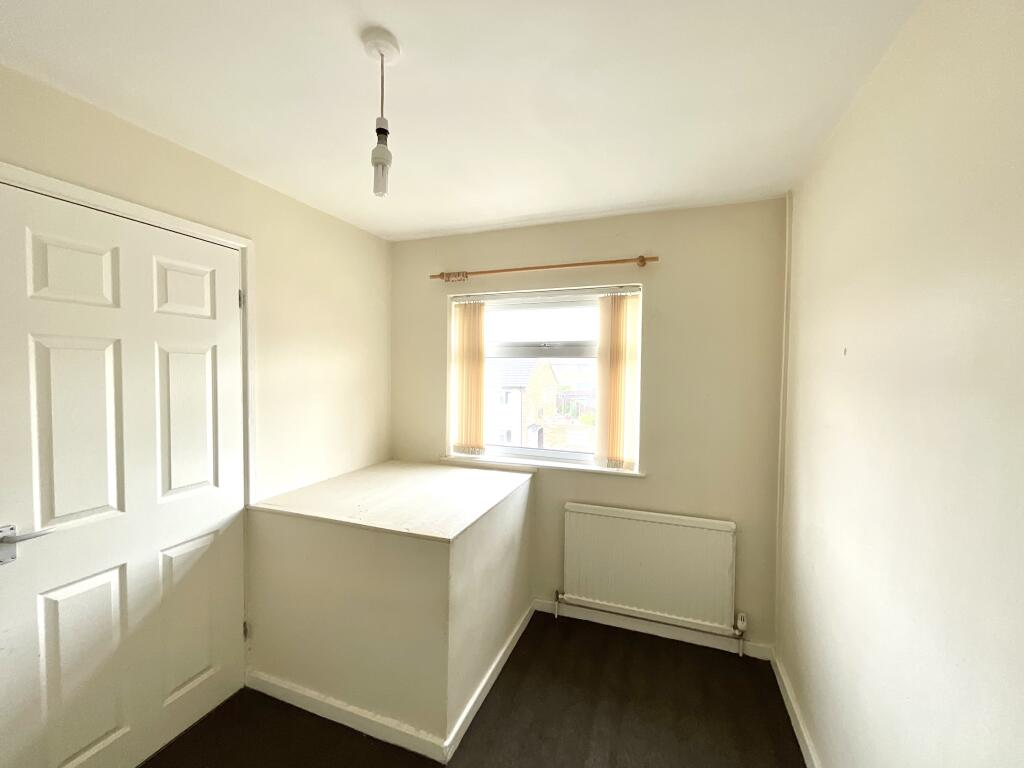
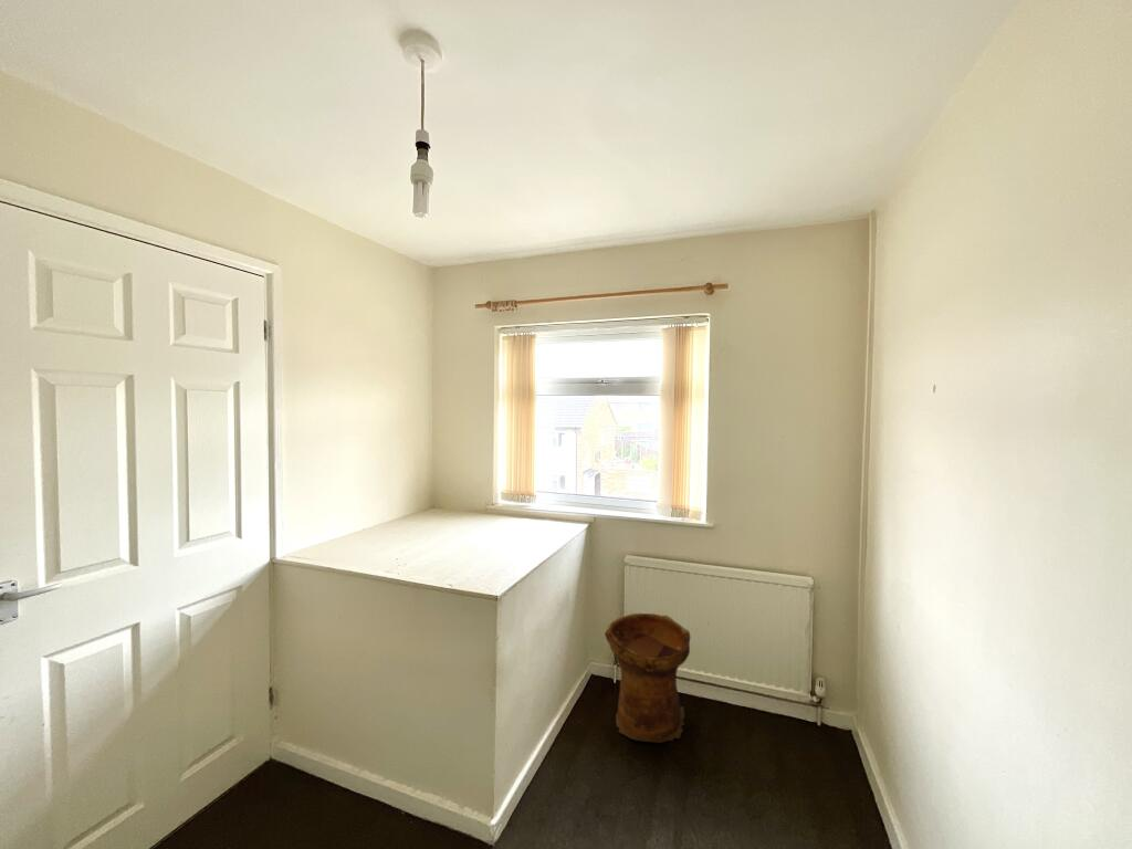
+ woven basket (647, 674)
